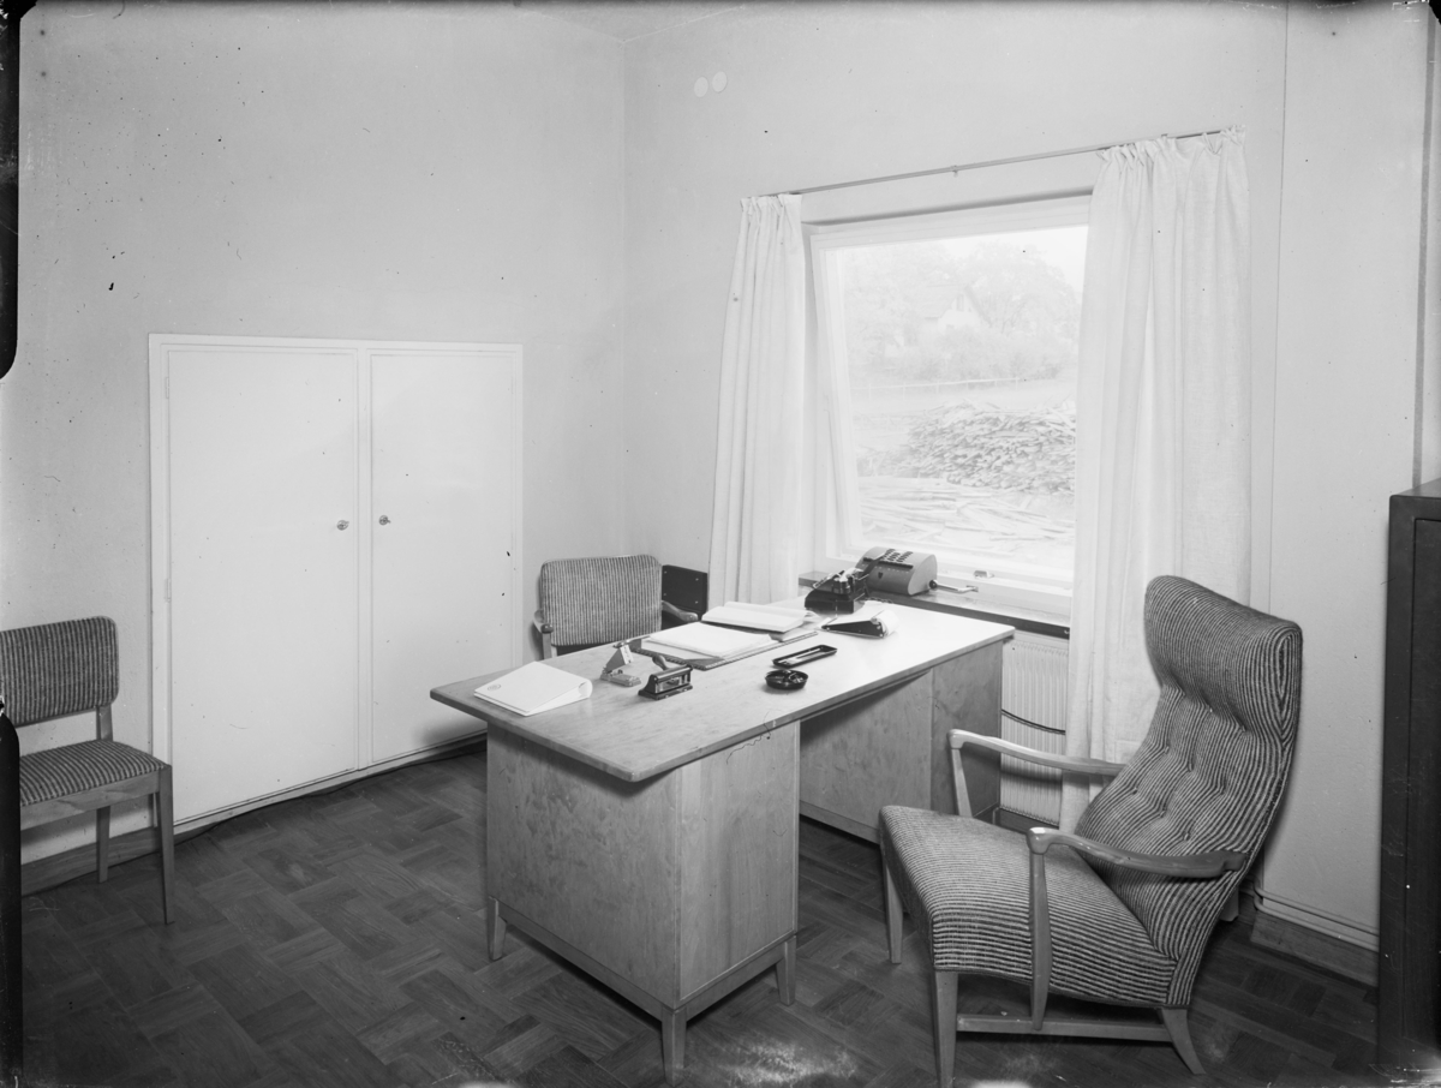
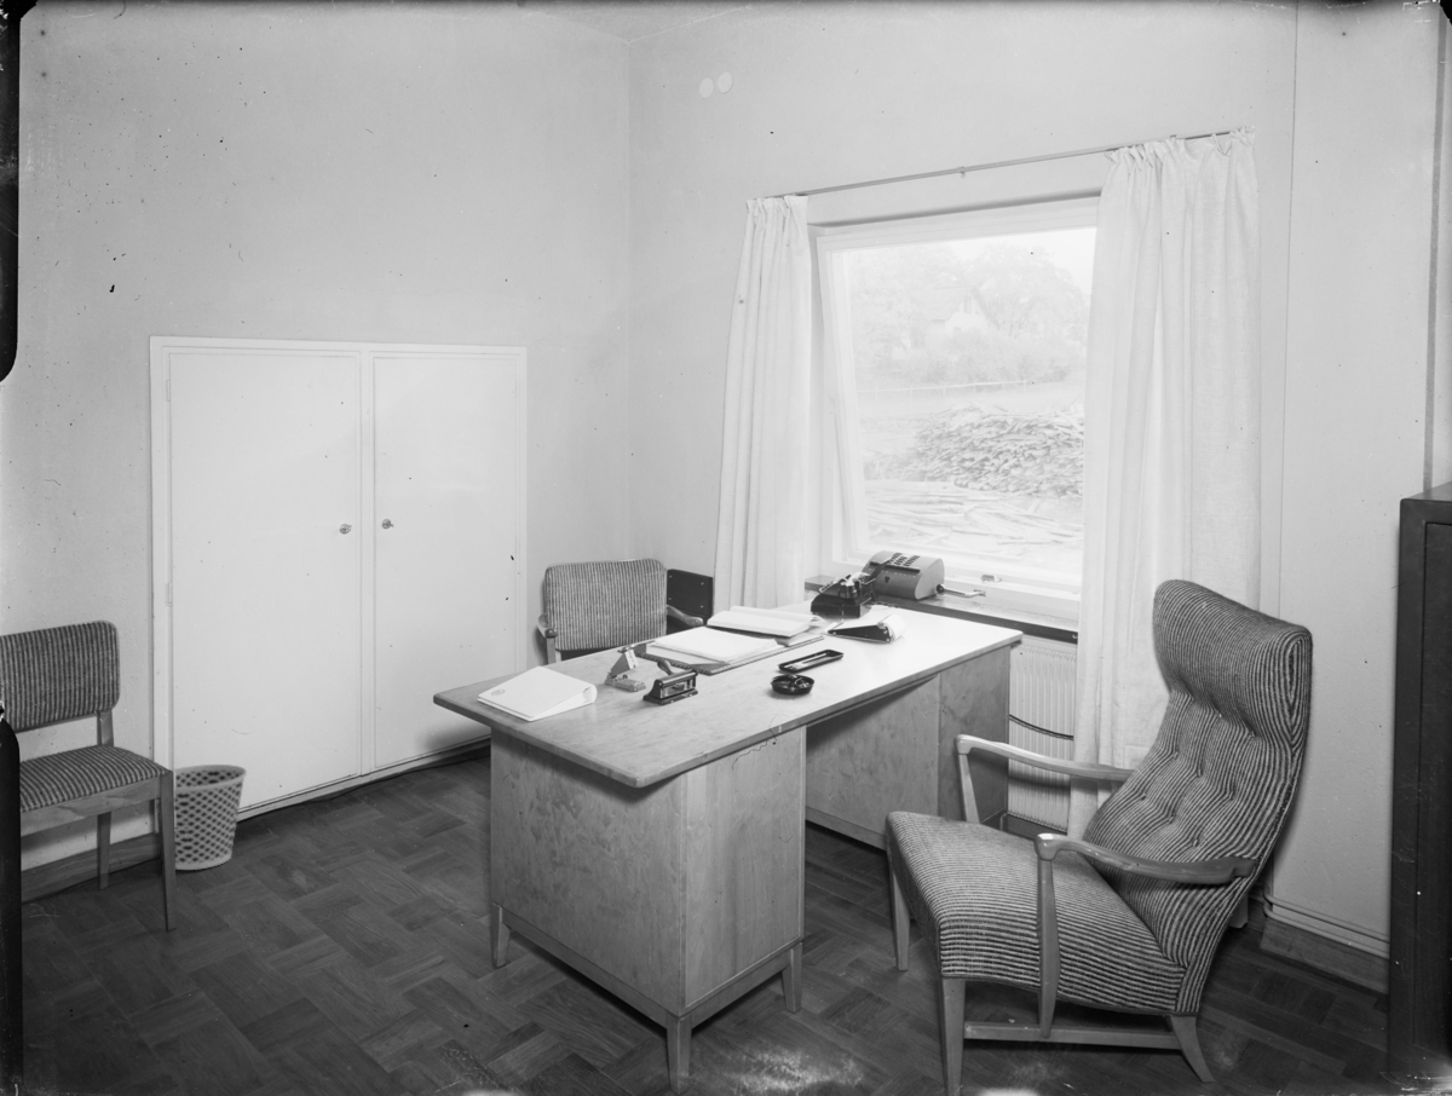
+ wastebasket (198, 818)
